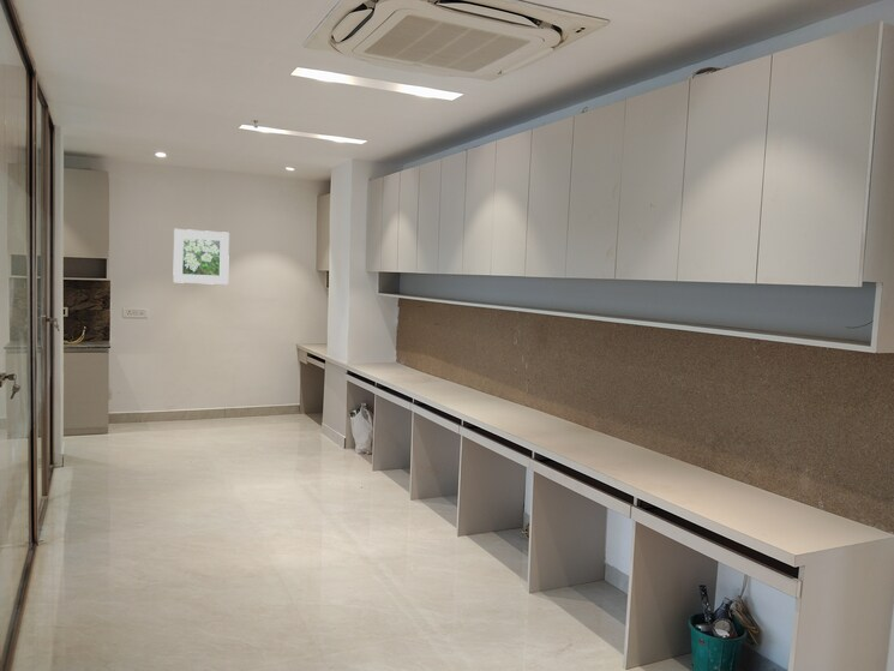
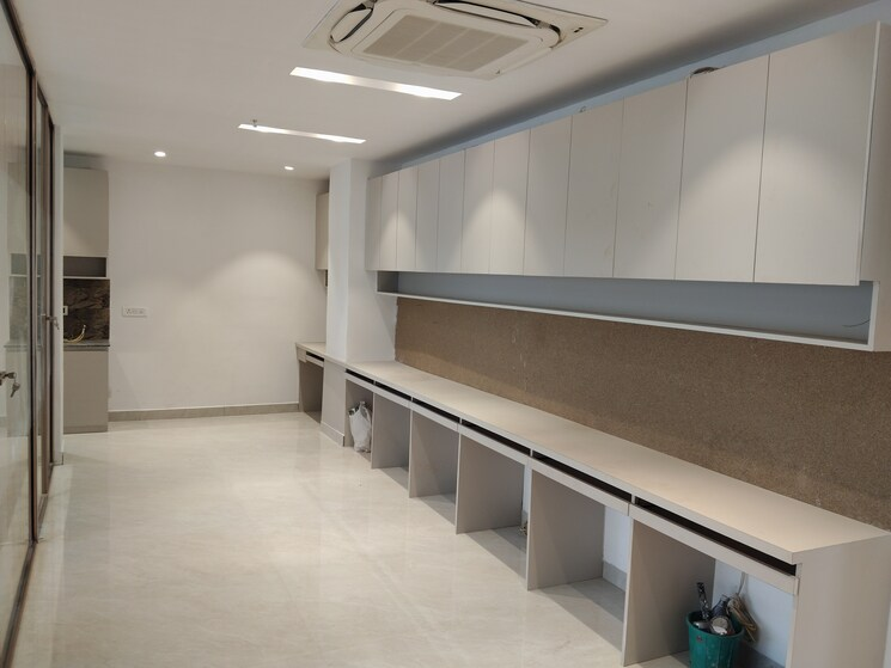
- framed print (200, 257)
